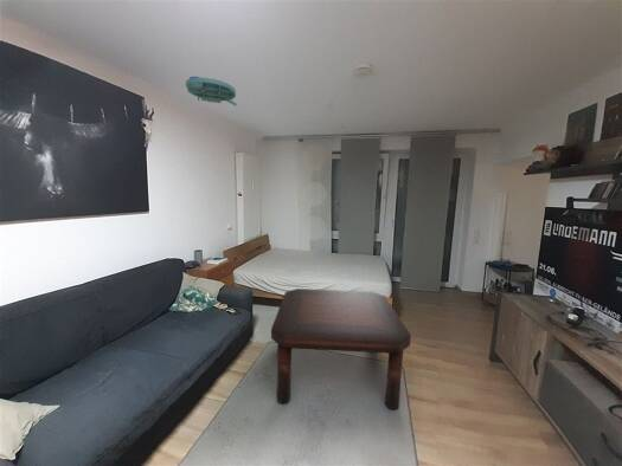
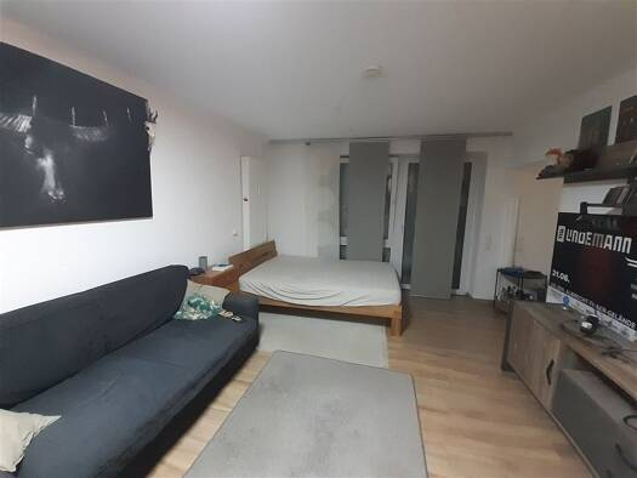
- coffee table (335, 338)
- ceiling light (212, 85)
